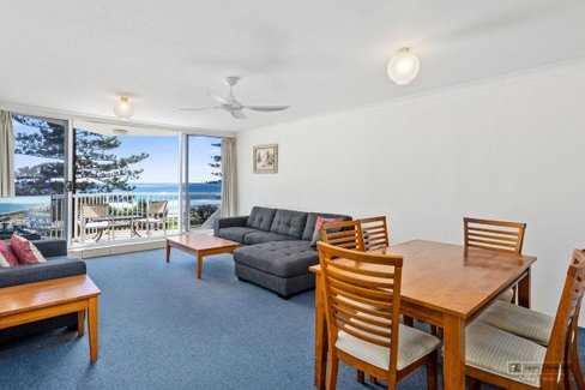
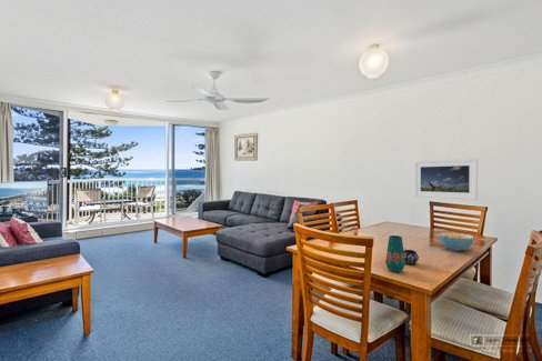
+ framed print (443, 179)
+ cereal bowl (455, 242)
+ vase (402, 250)
